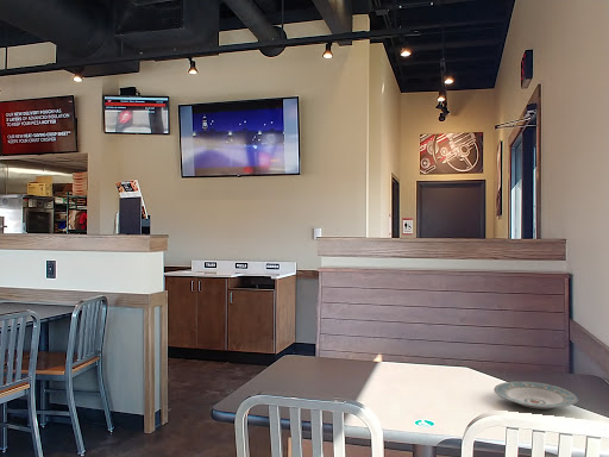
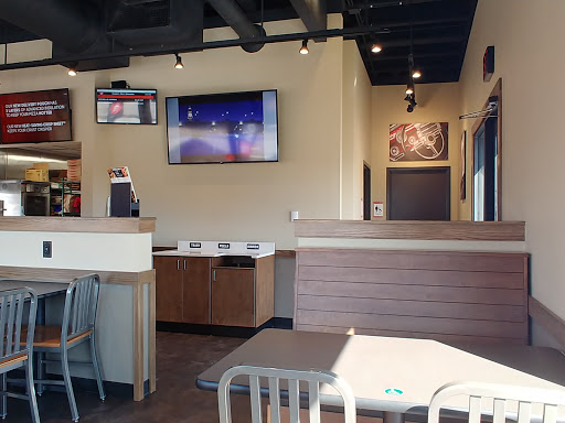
- plate (534, 397)
